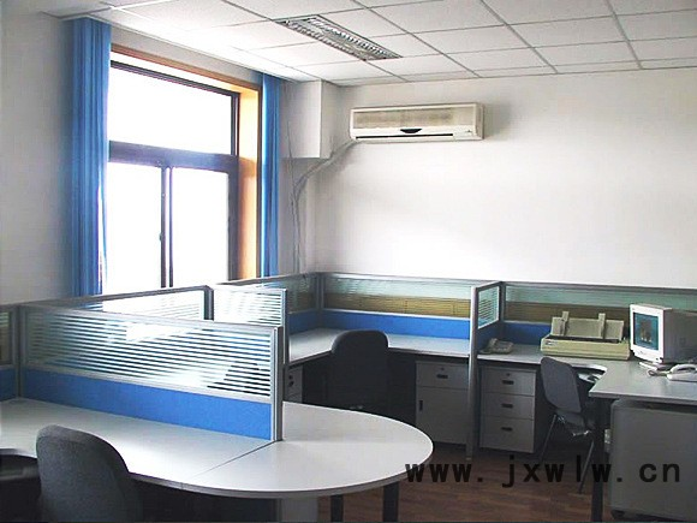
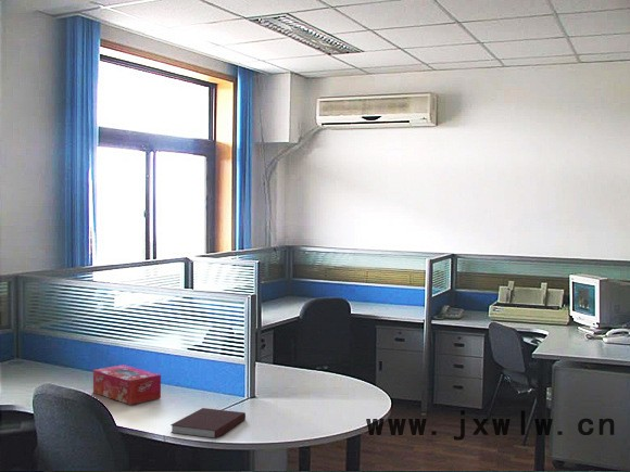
+ notebook (209, 422)
+ tissue box (126, 383)
